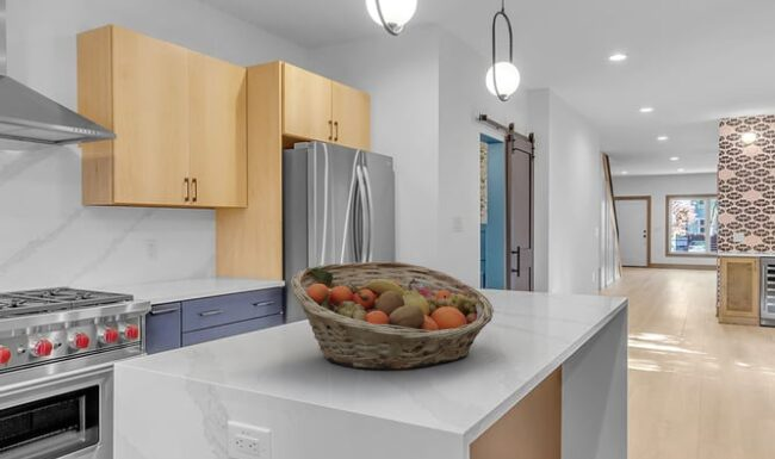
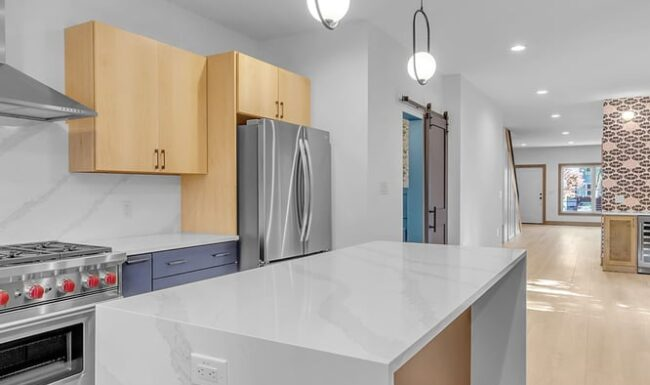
- fruit basket (393, 309)
